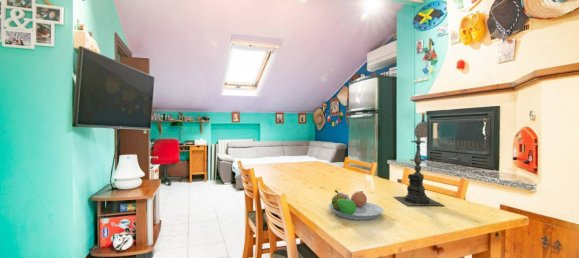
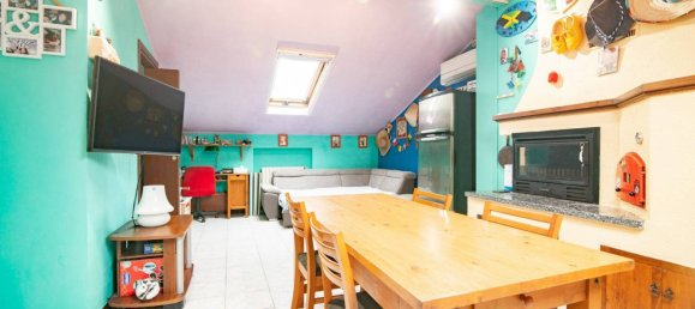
- candle holder (417, 165)
- fruit bowl (353, 202)
